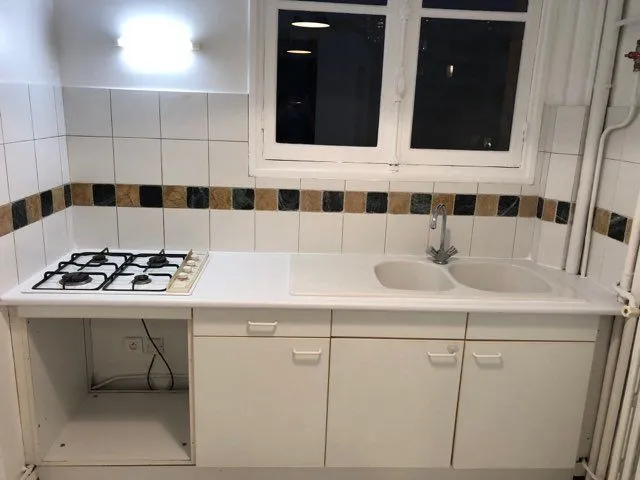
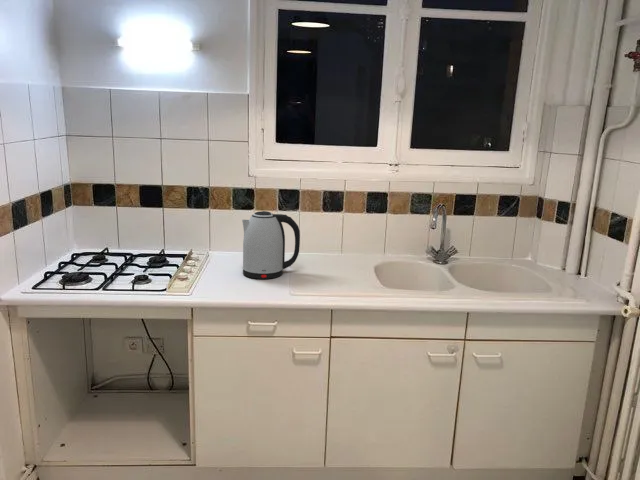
+ kettle (271, 242)
